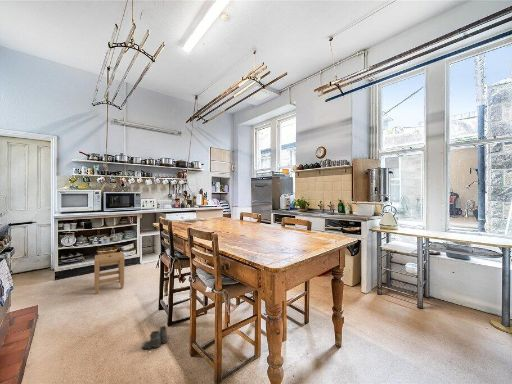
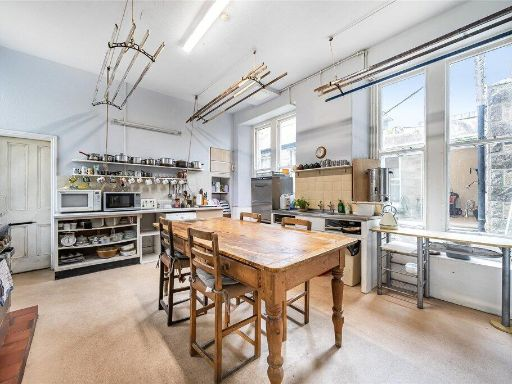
- boots (157, 335)
- stool (109, 272)
